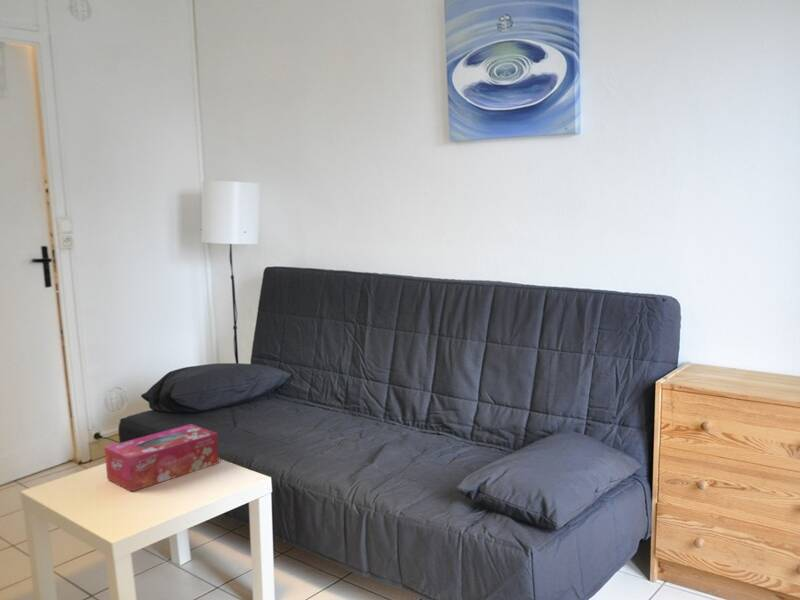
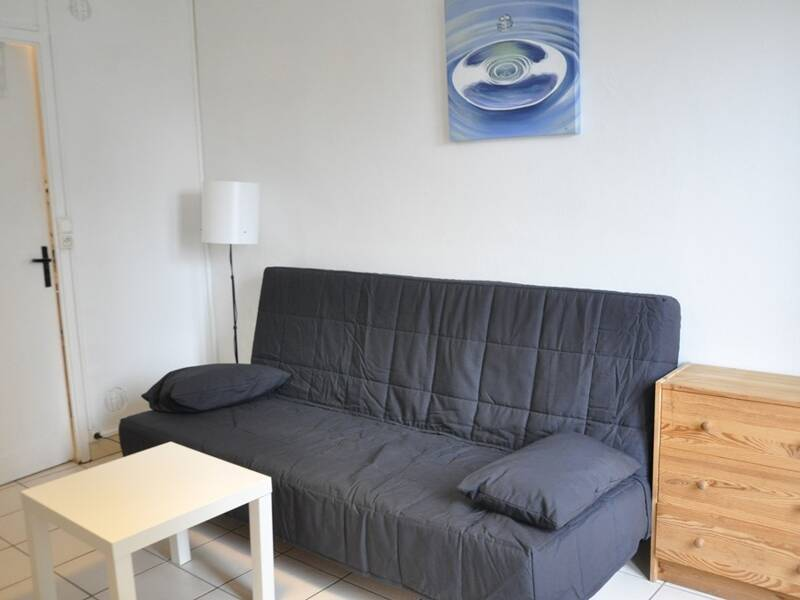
- tissue box (163, 455)
